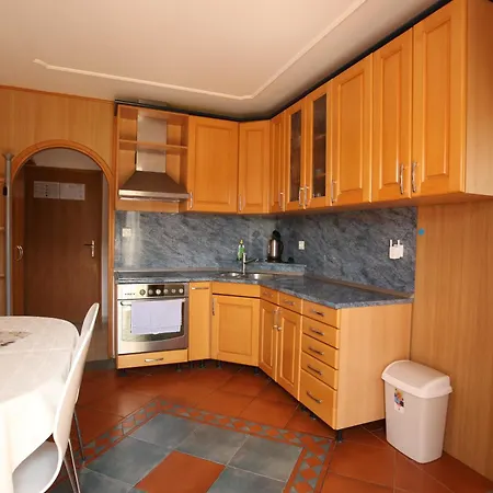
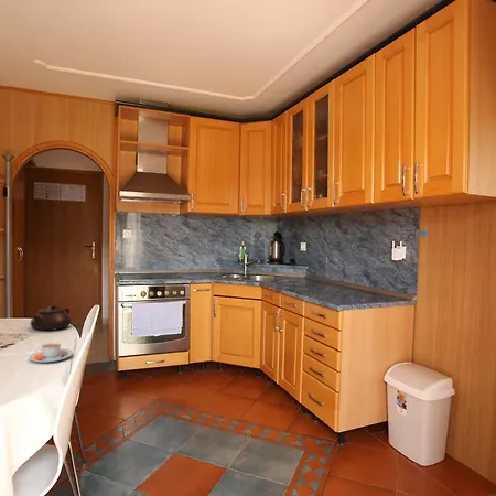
+ teapot (52, 316)
+ teacup (51, 351)
